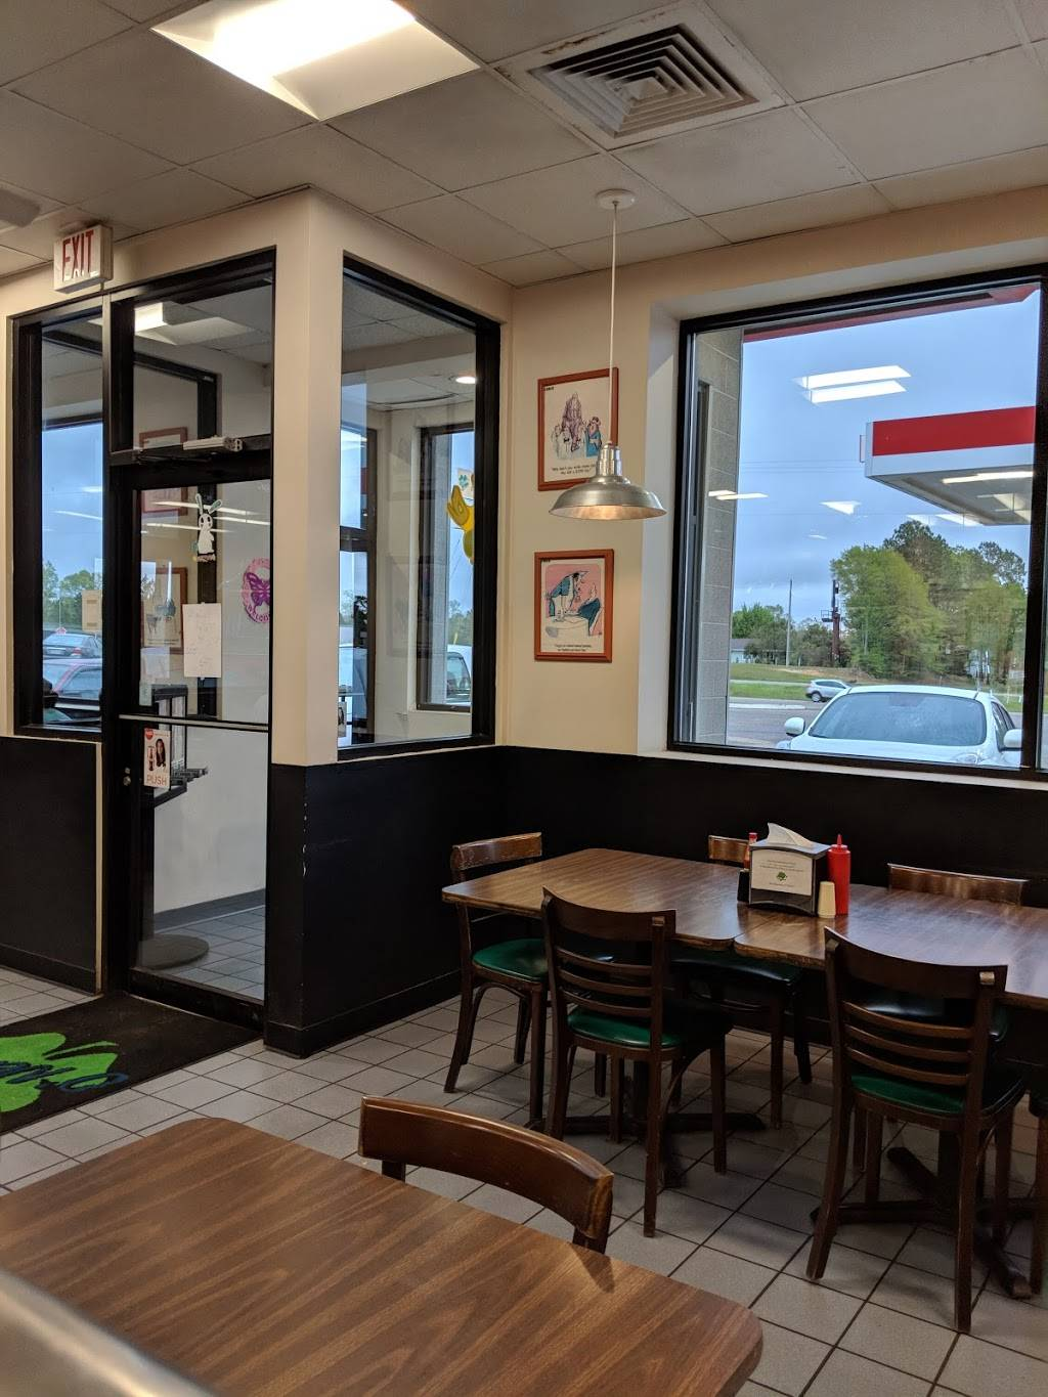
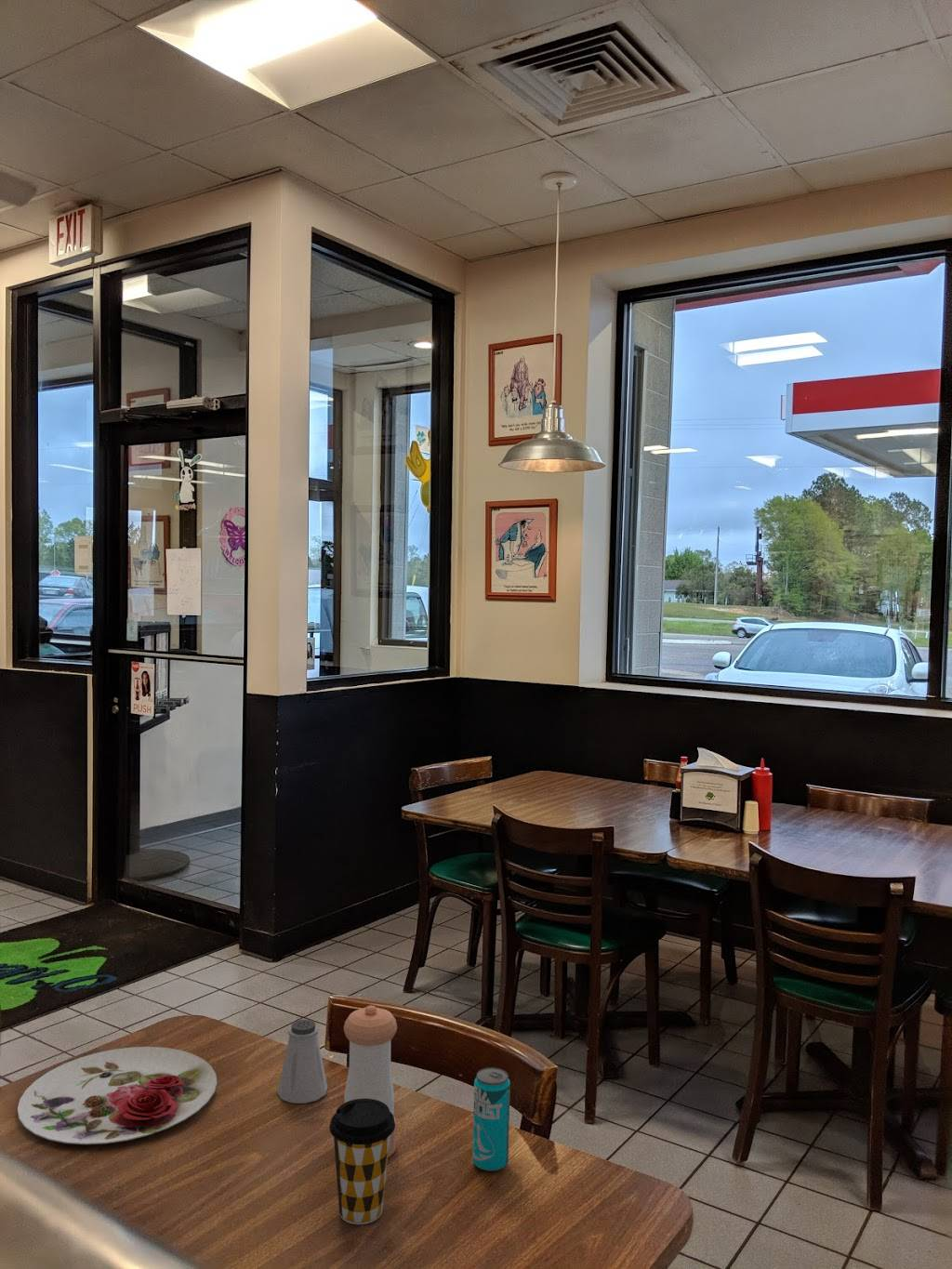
+ coffee cup (362, 1161)
+ pepper shaker (369, 1077)
+ beverage can (491, 1117)
+ saltshaker (302, 1057)
+ plate (120, 1090)
